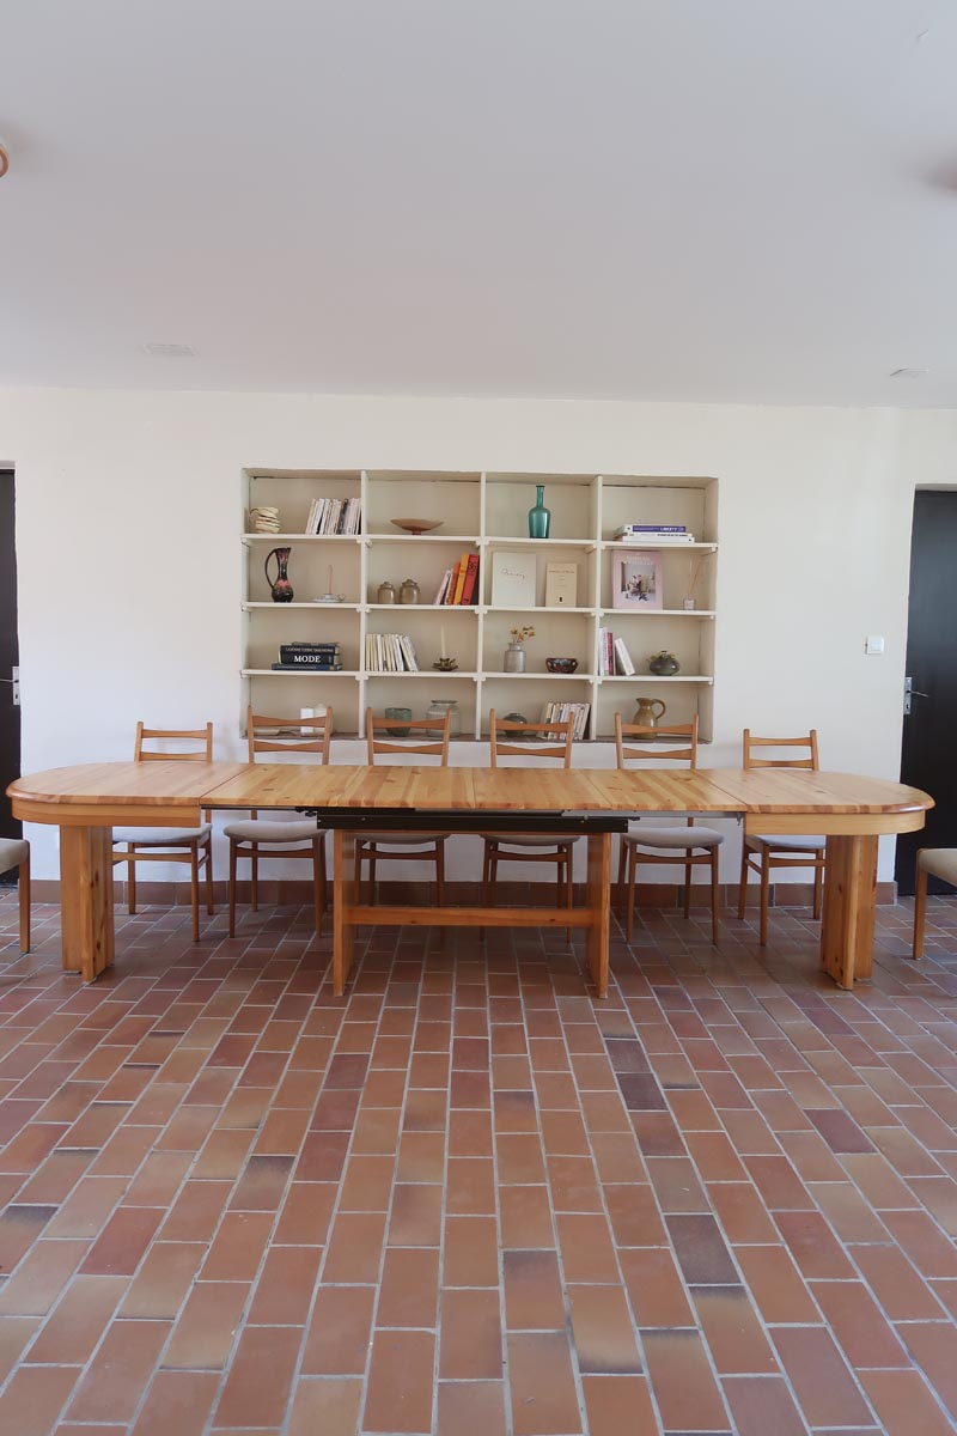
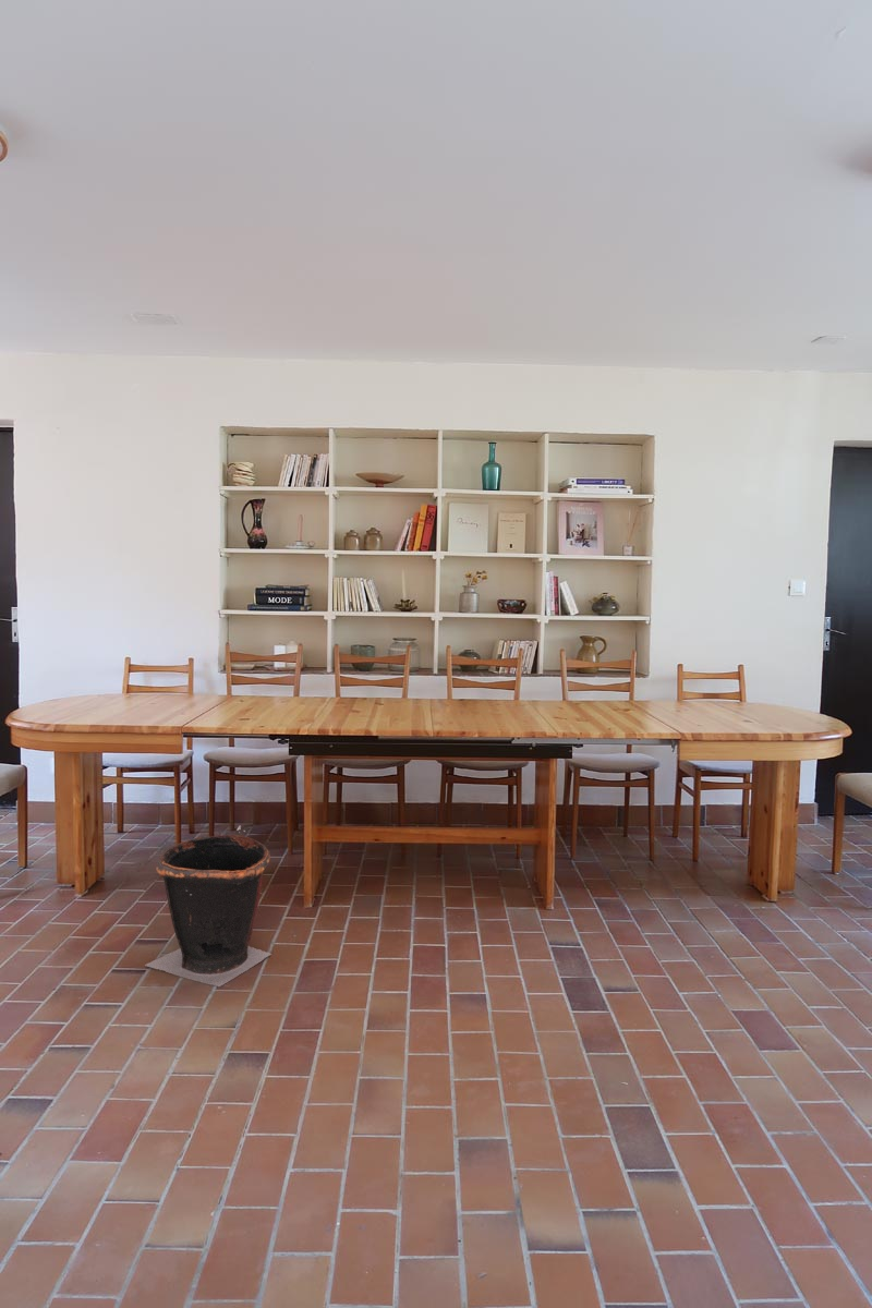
+ waste bin (216, 900)
